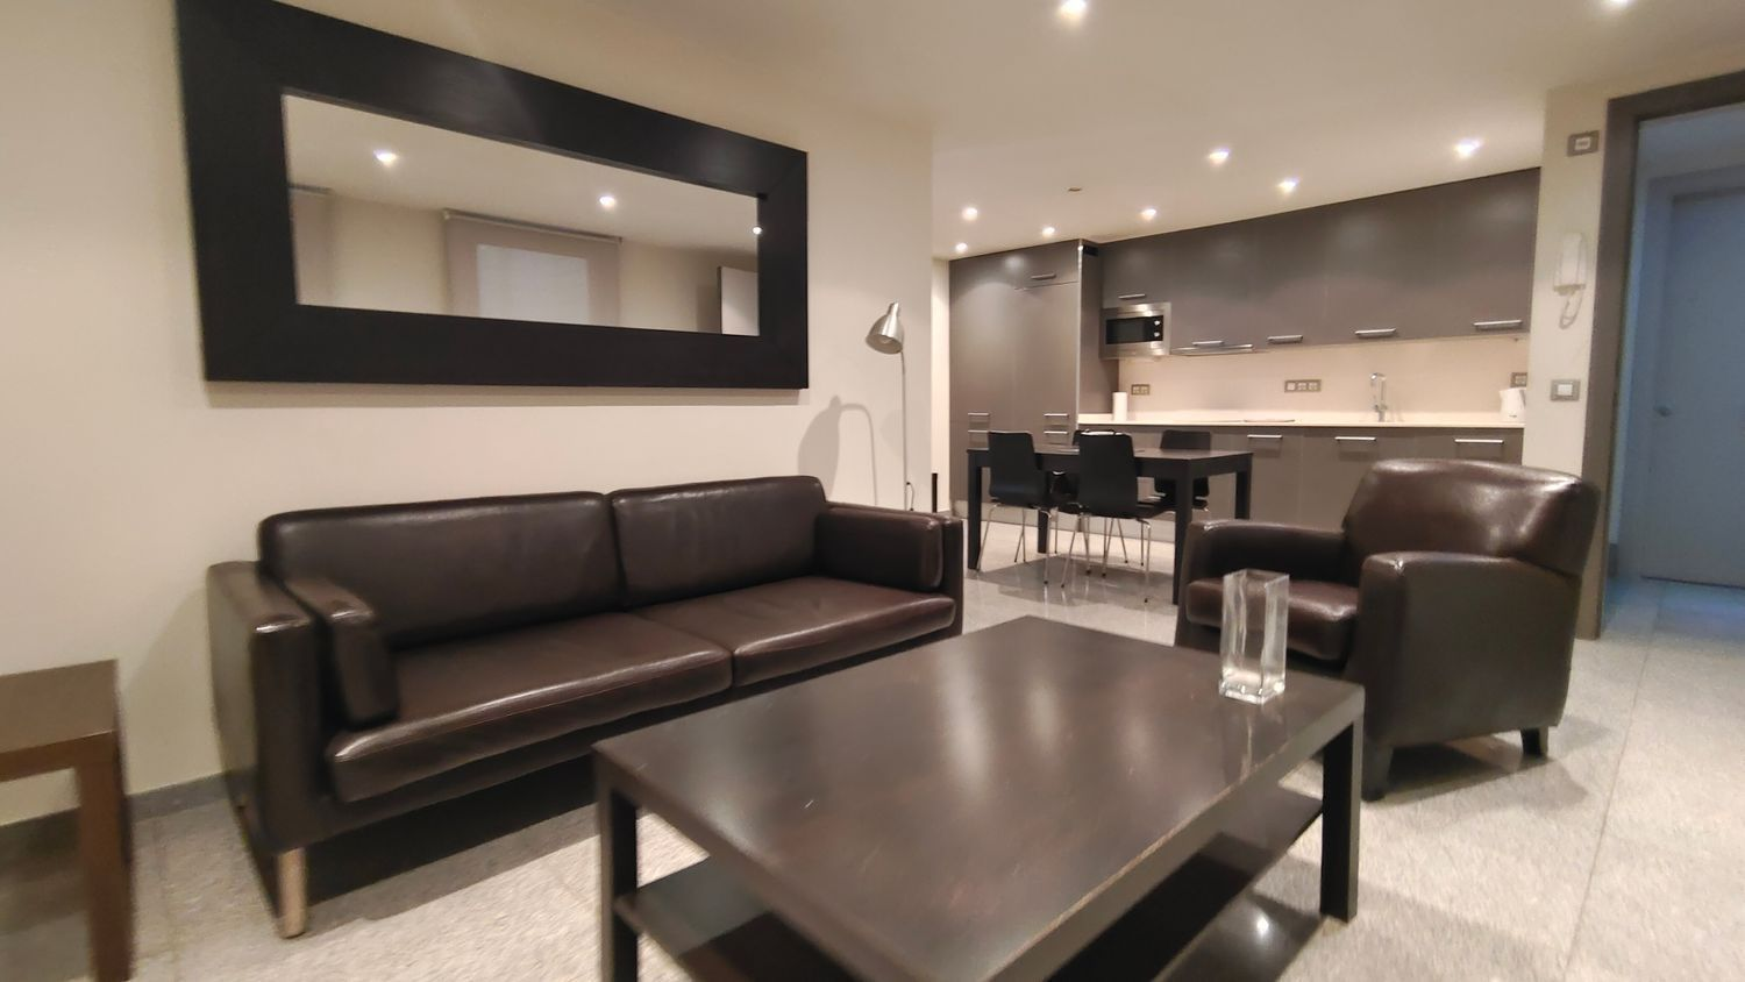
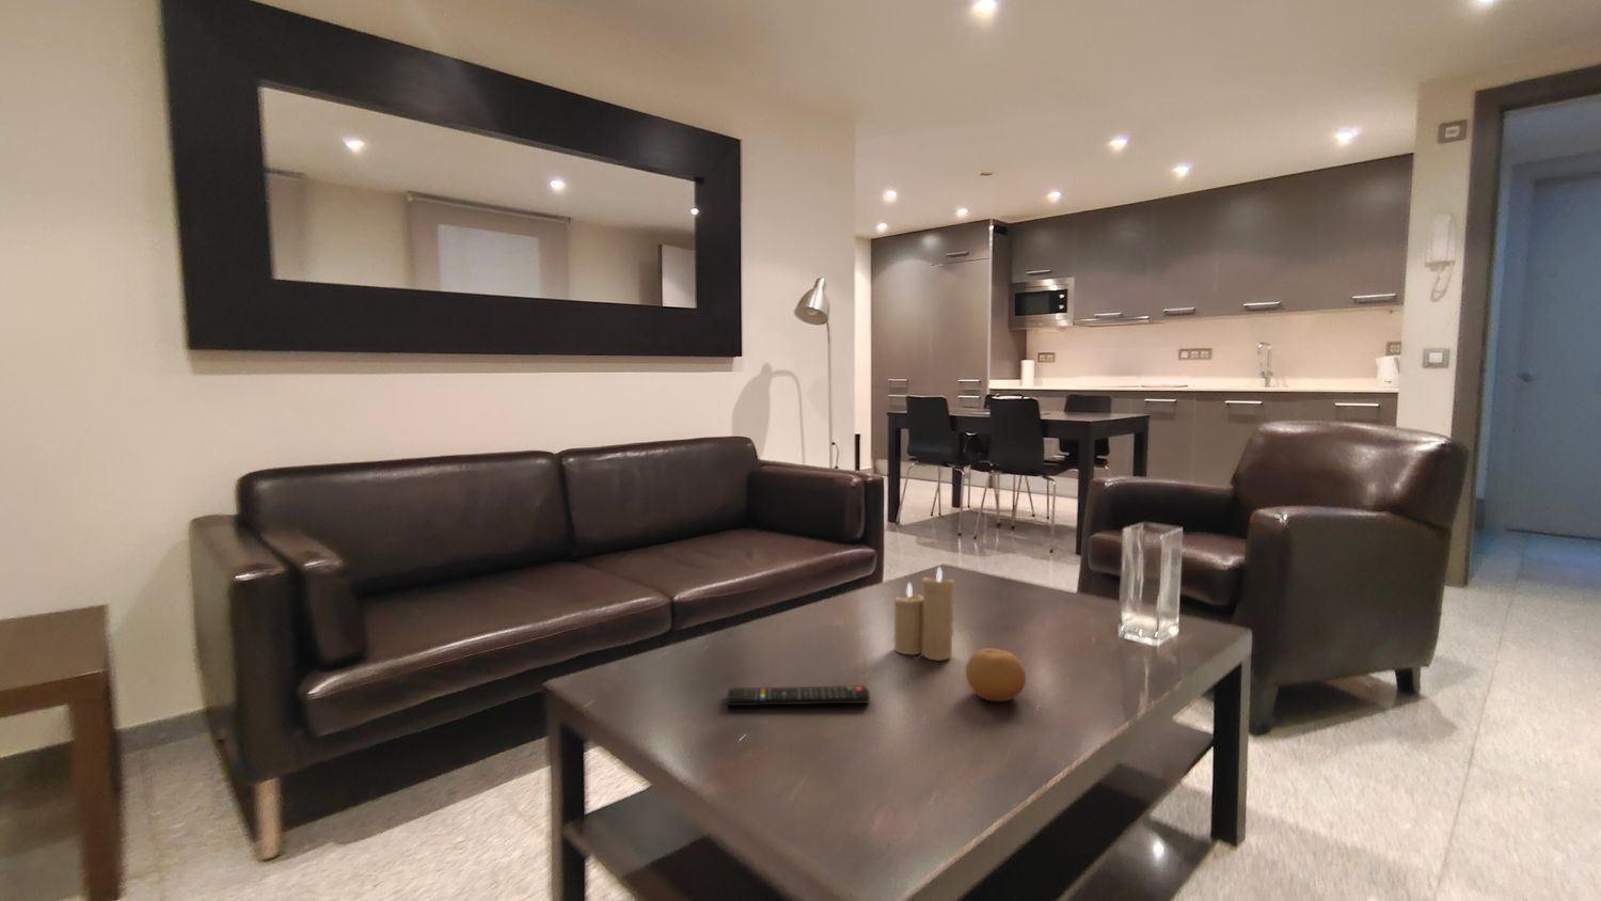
+ candle (923, 608)
+ remote control (798, 697)
+ fruit (995, 673)
